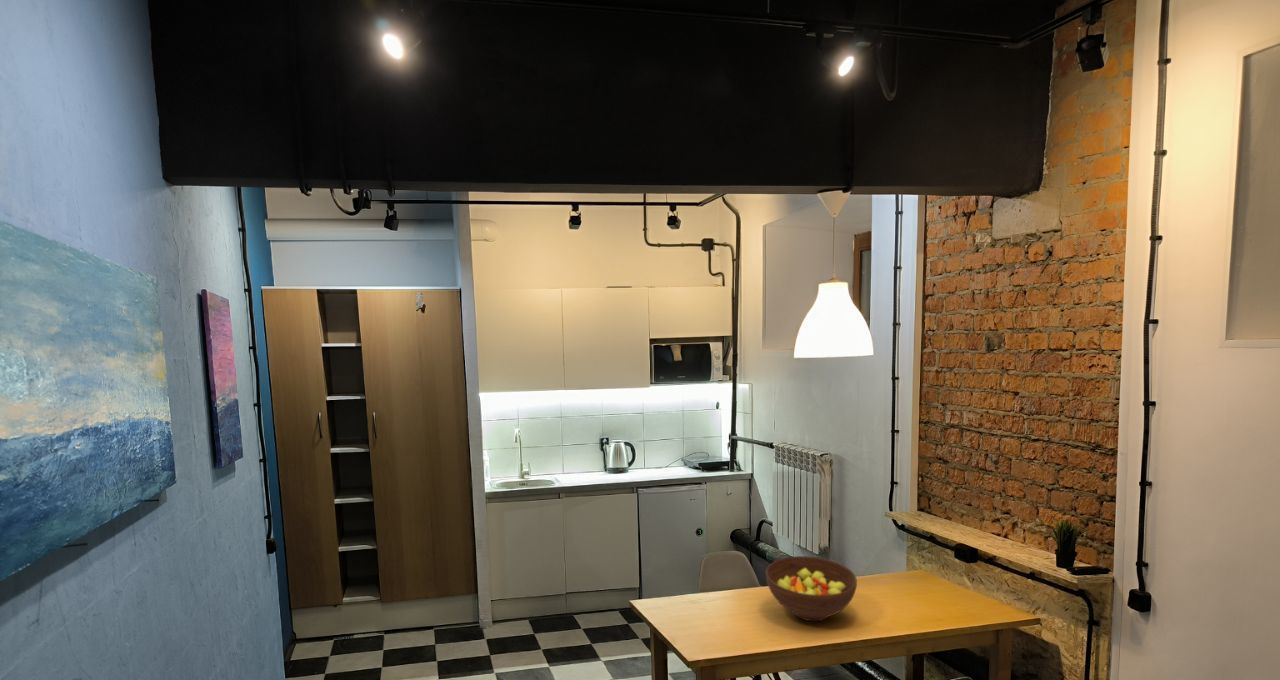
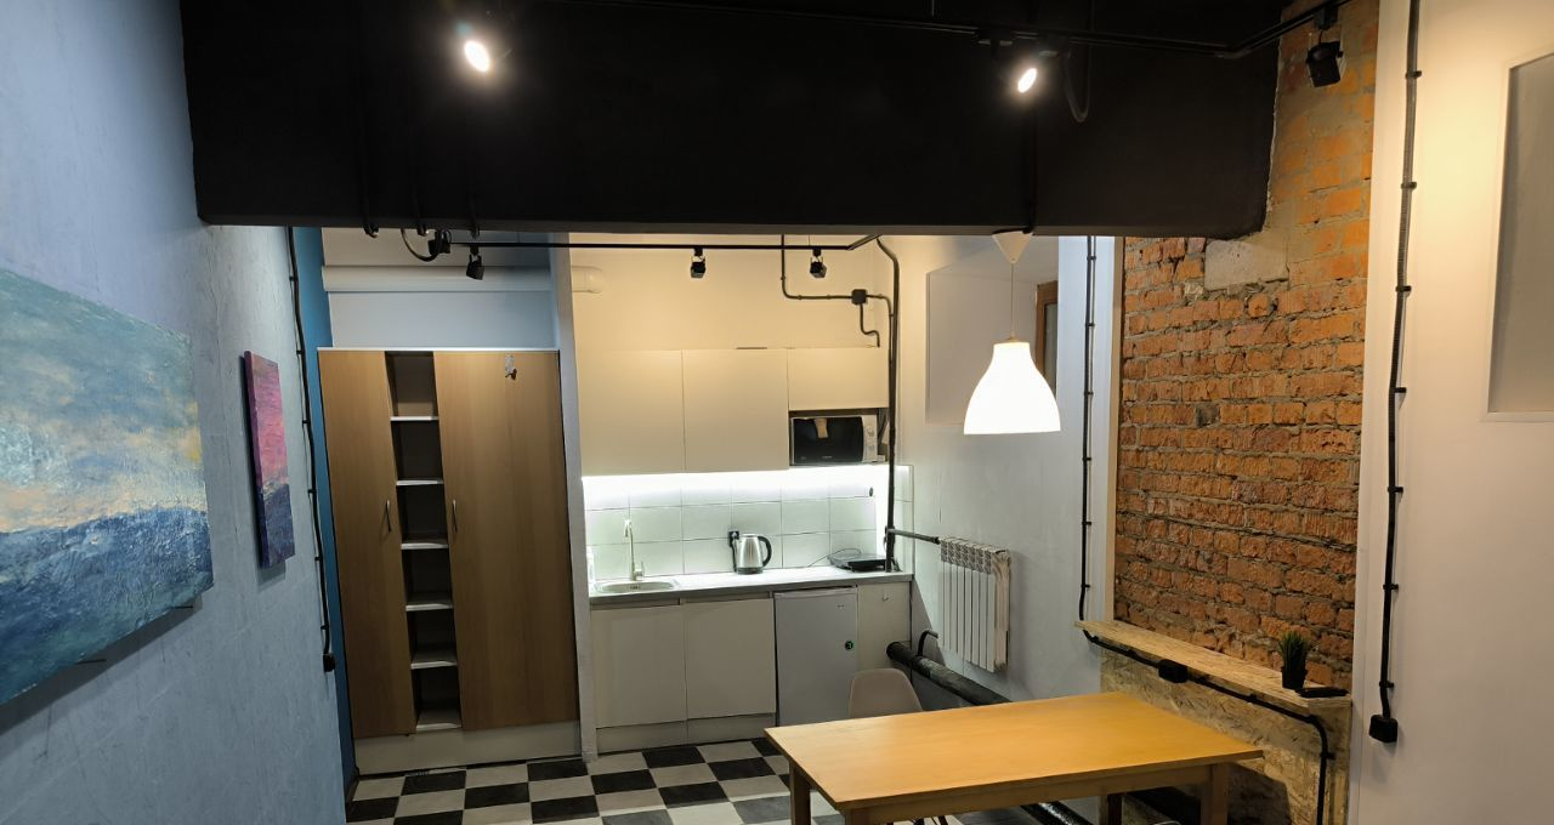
- fruit bowl (810, 594)
